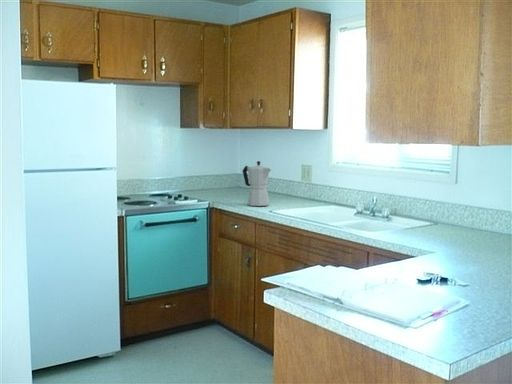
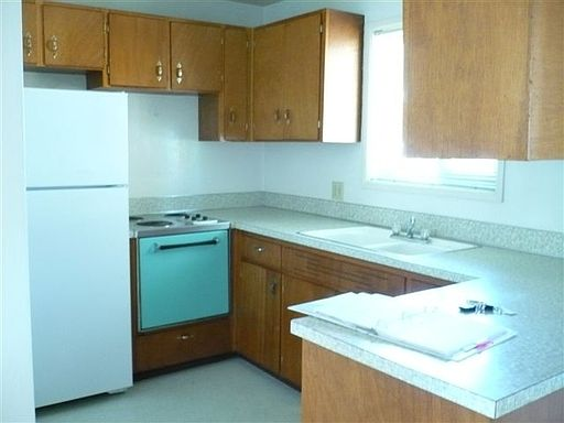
- moka pot (256, 182)
